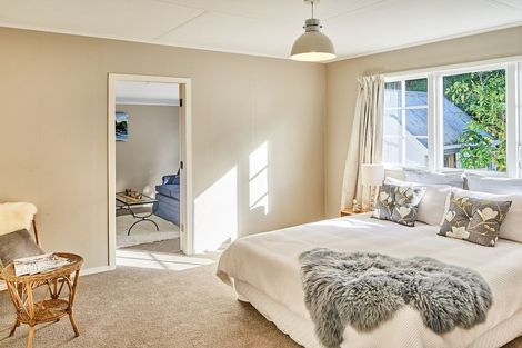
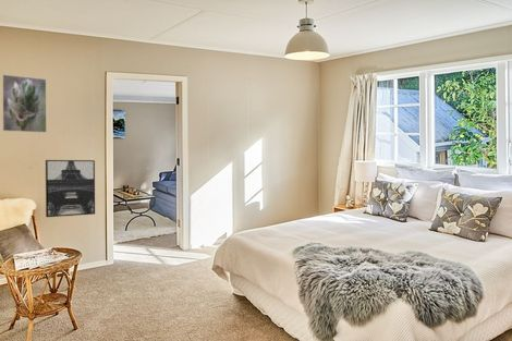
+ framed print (24, 103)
+ wall art (71, 187)
